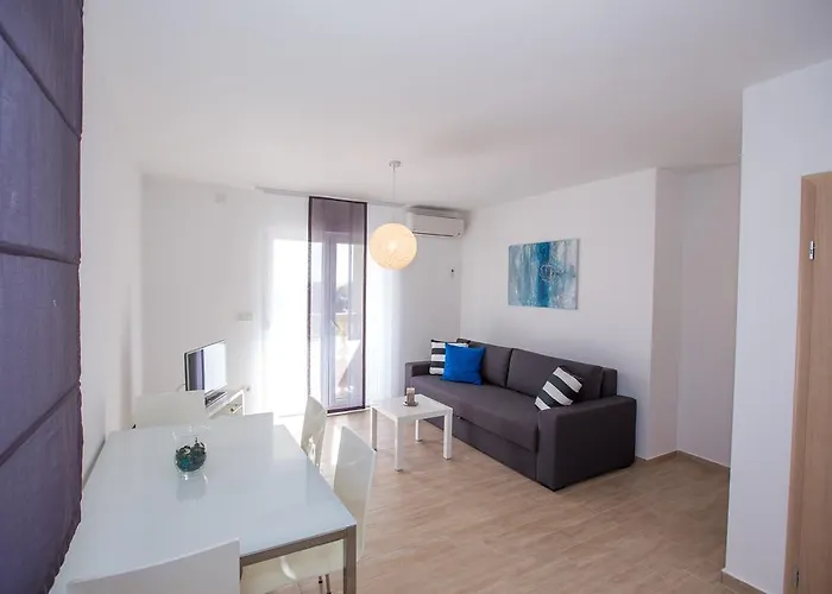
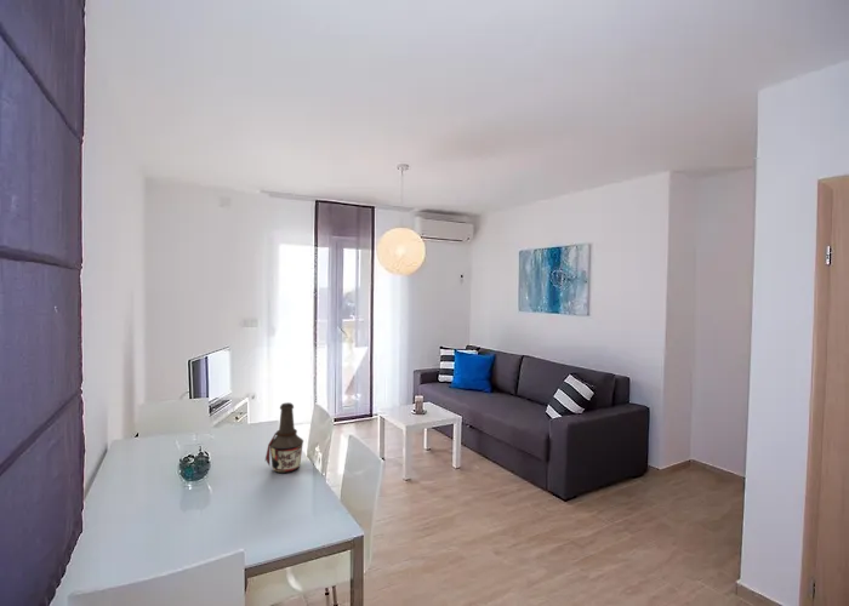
+ bottle (284, 435)
